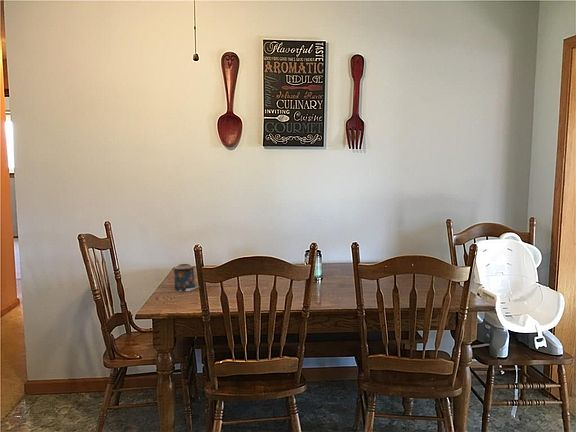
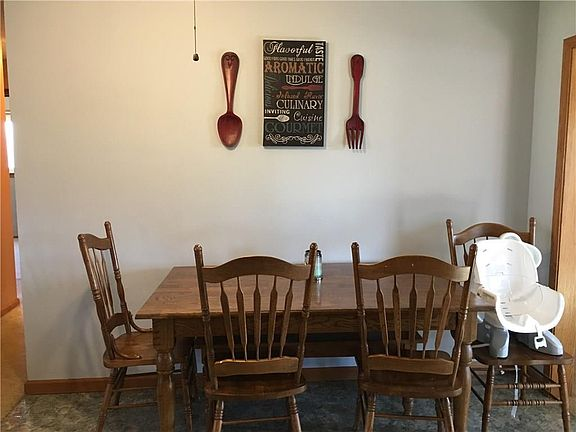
- candle (187, 276)
